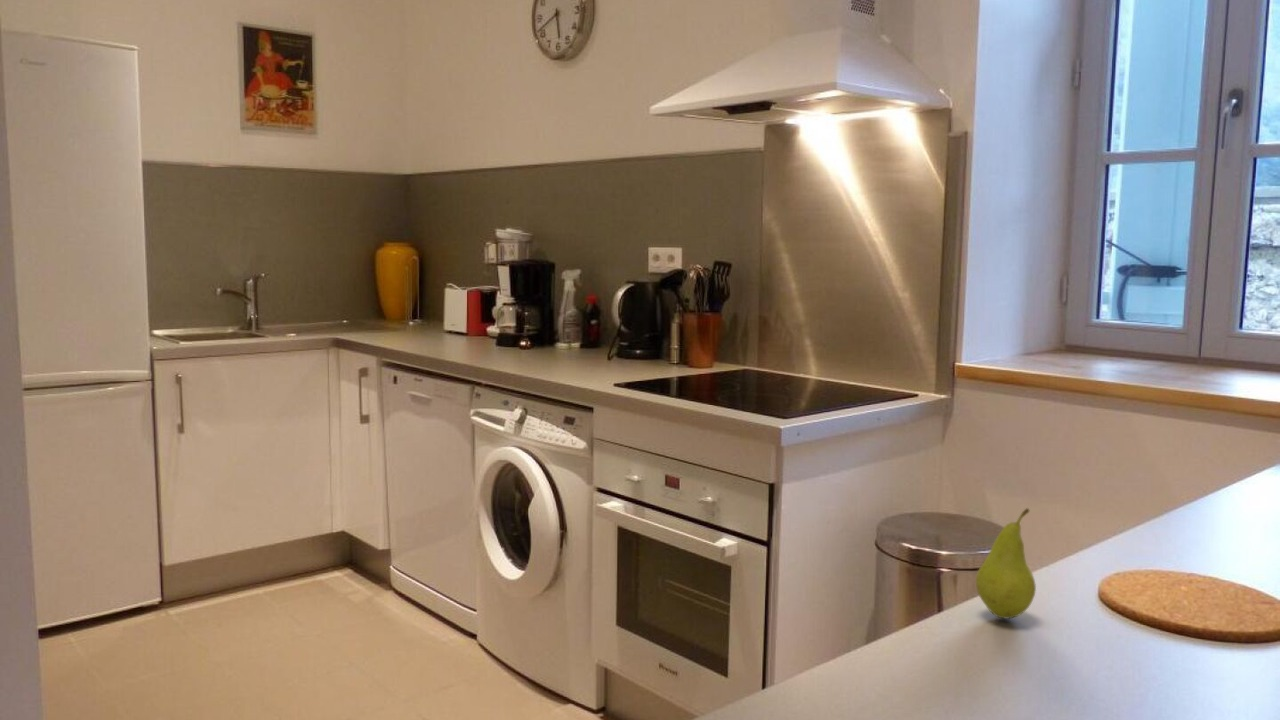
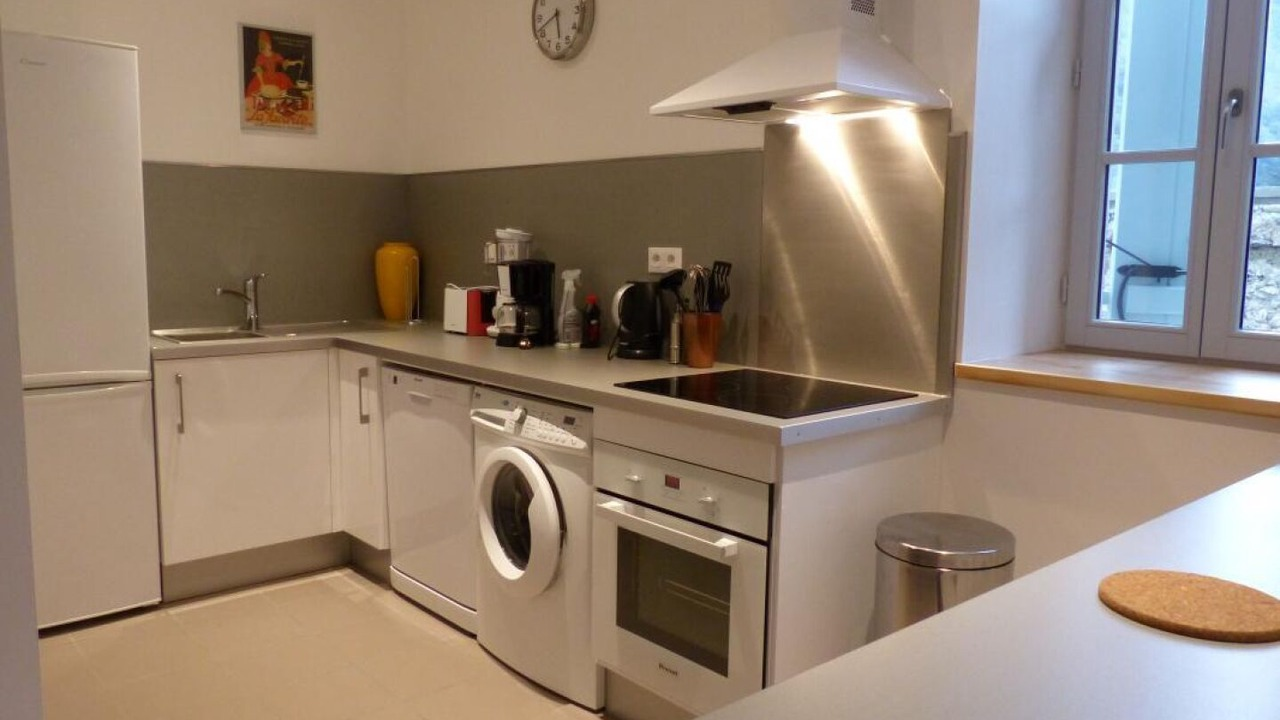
- fruit (1006, 560)
